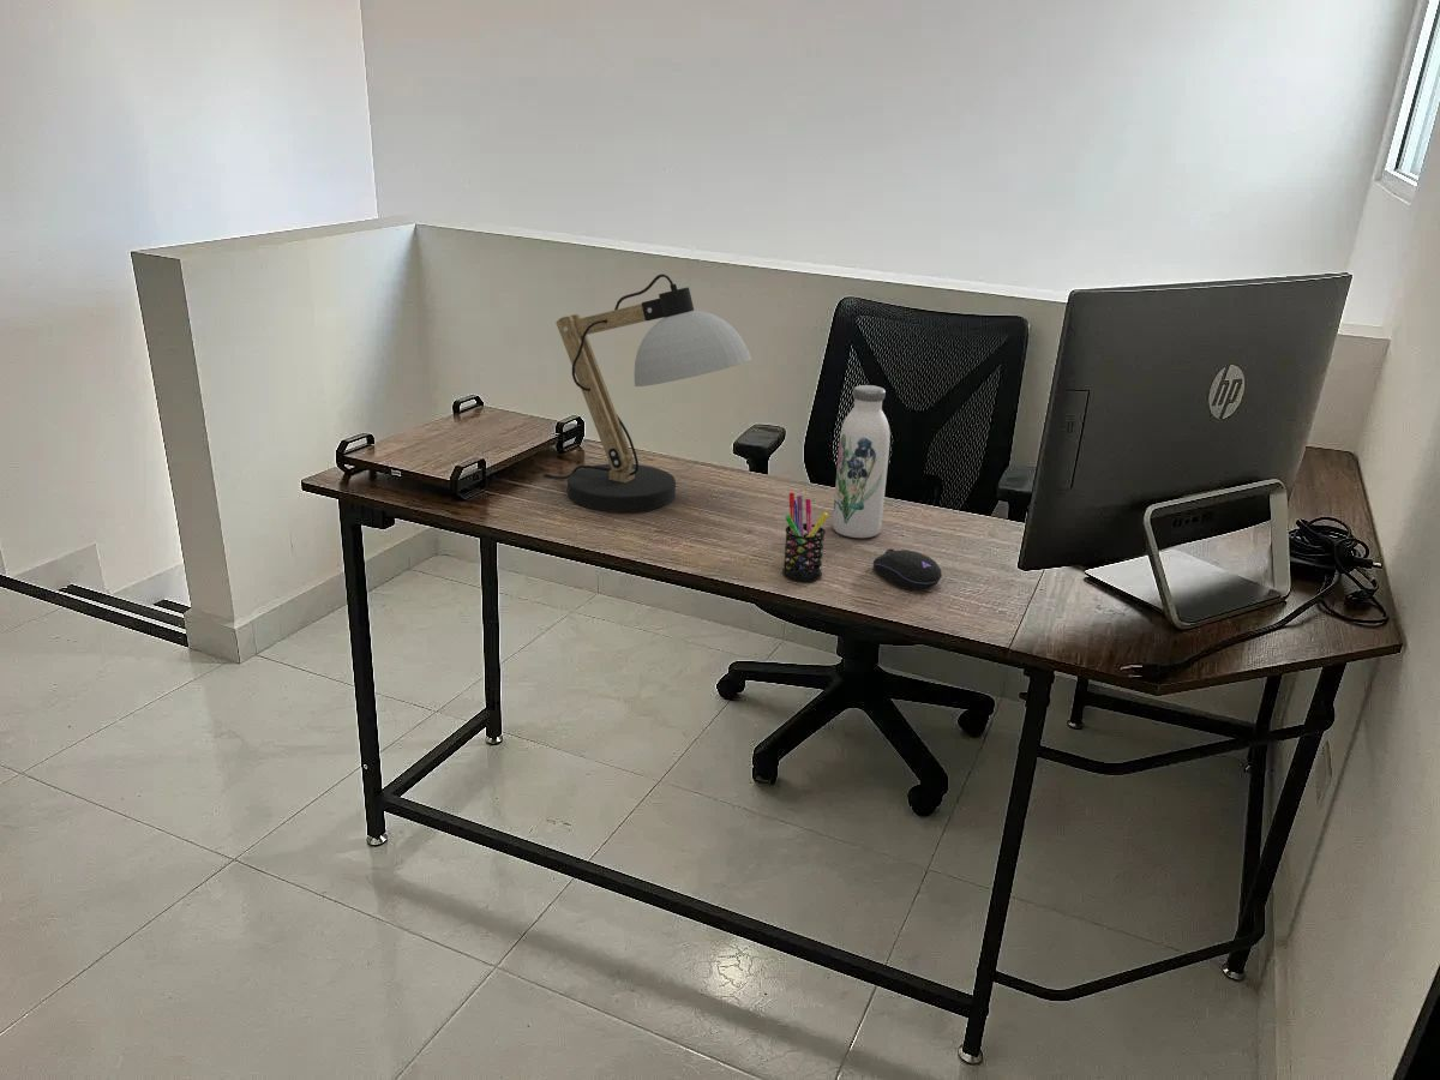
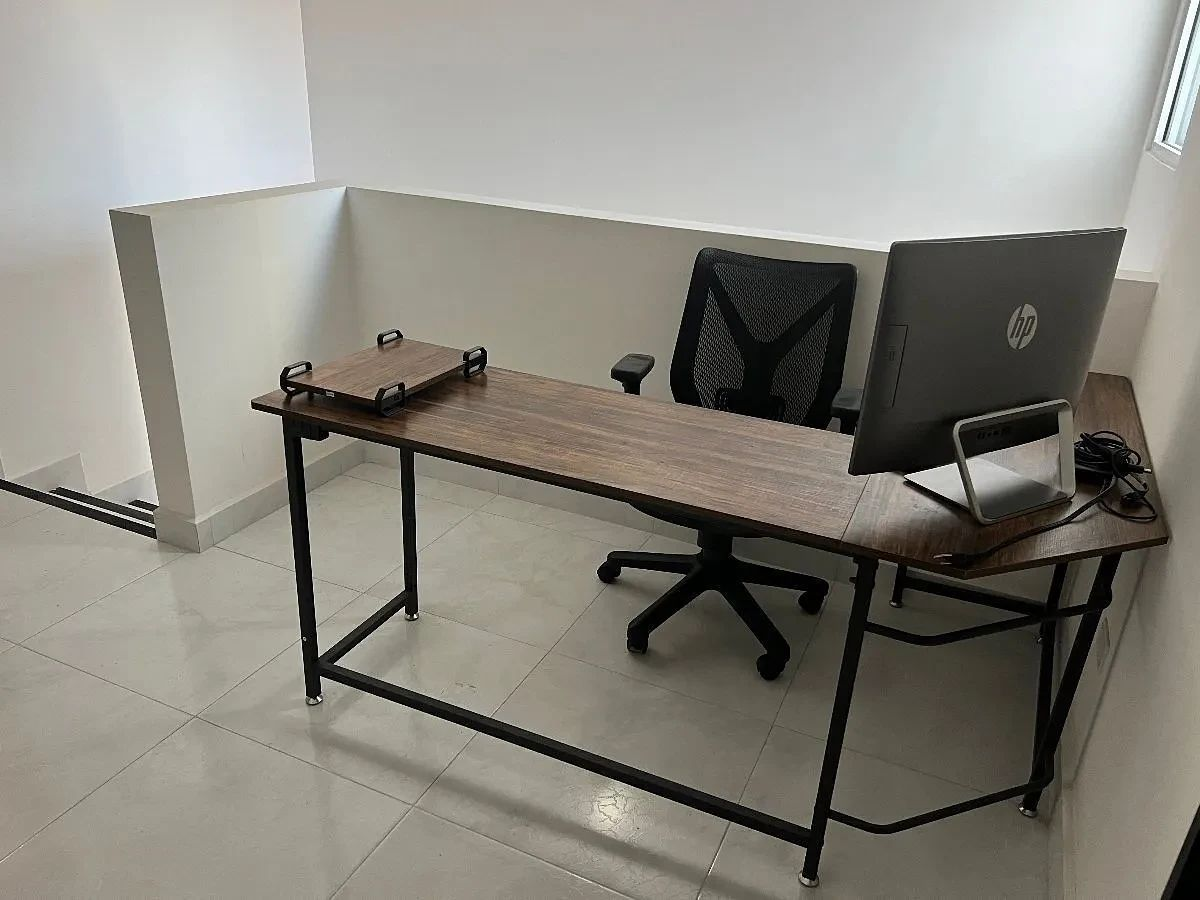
- water bottle (863, 460)
- computer mouse (906, 565)
- pen holder (799, 536)
- desk lamp (637, 385)
